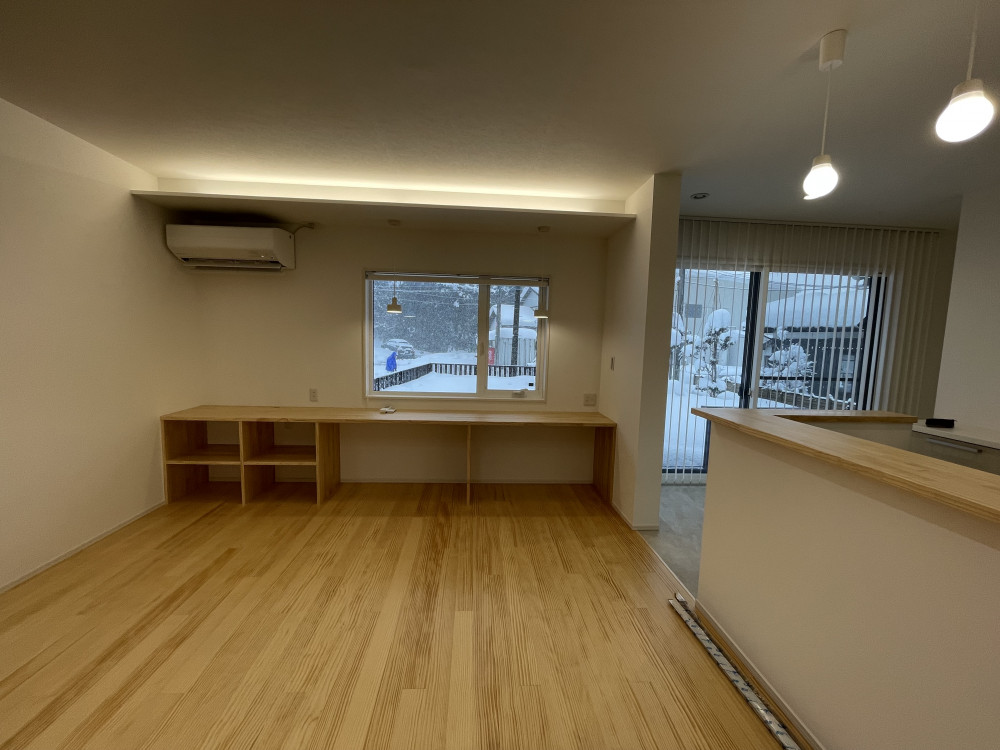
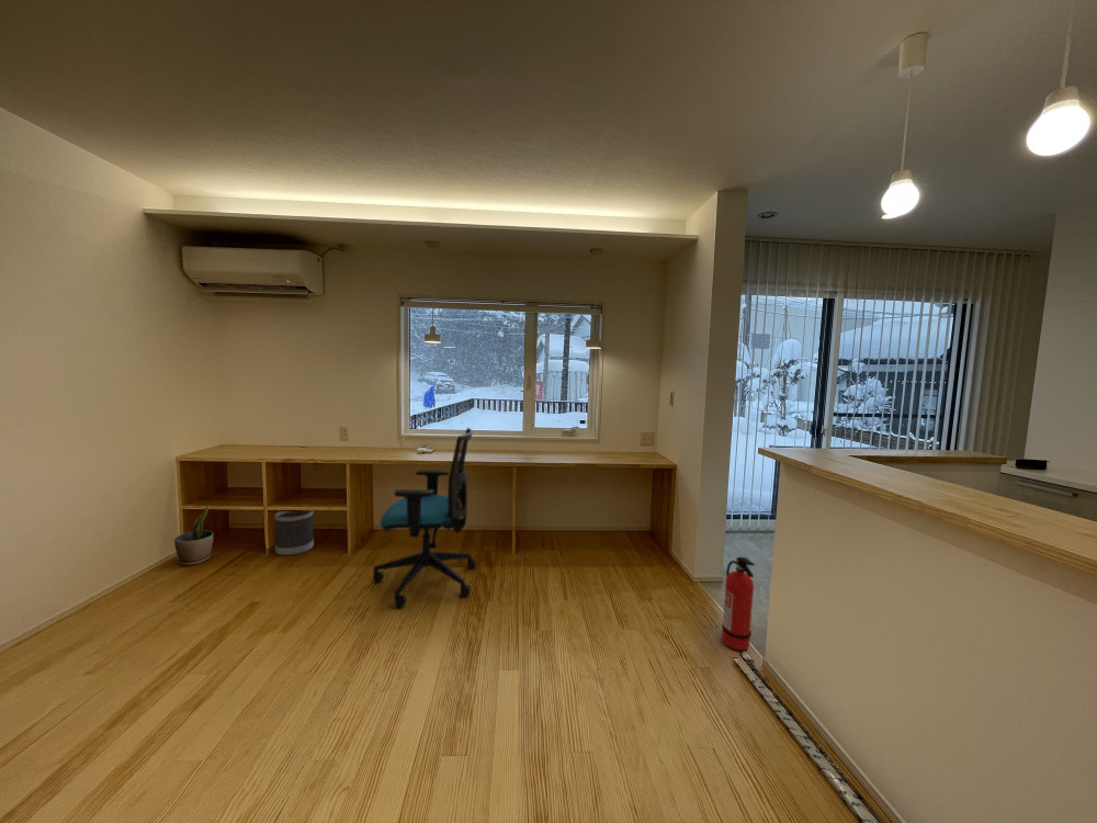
+ potted plant (194, 534)
+ fire extinguisher (736, 598)
+ office chair (425, 506)
+ wastebasket (294, 530)
